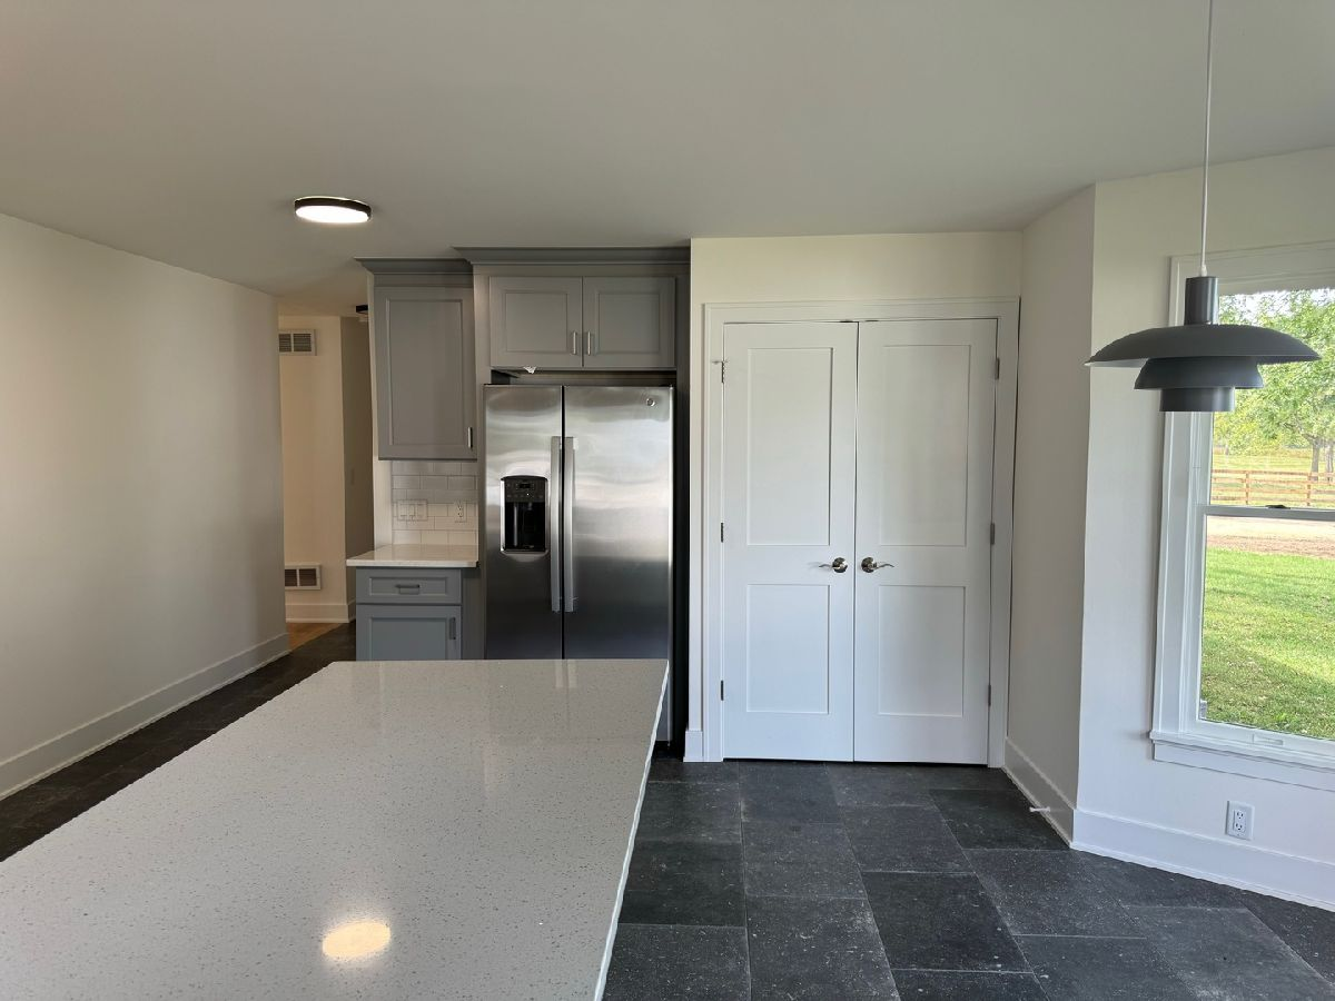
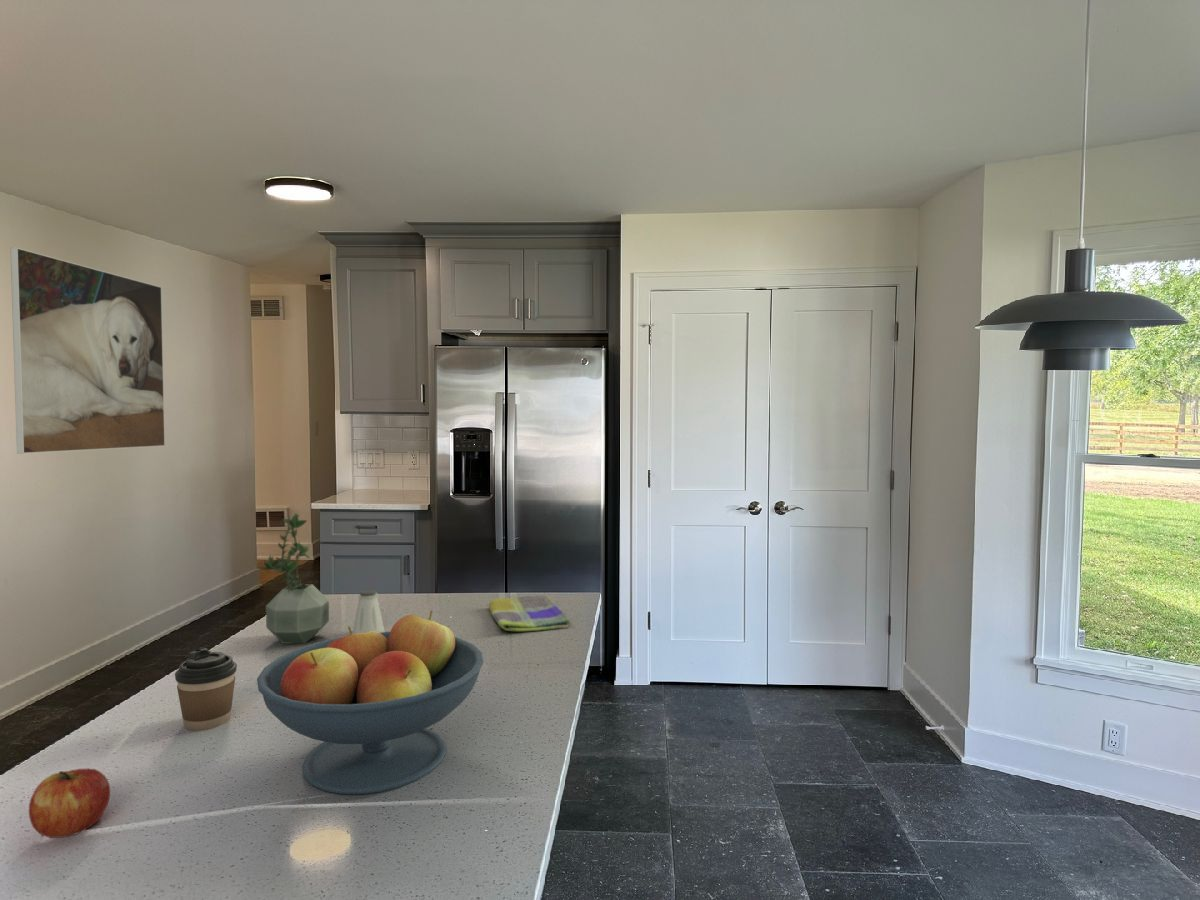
+ coffee cup (206, 687)
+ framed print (98, 360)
+ apple (70, 798)
+ potted plant (293, 578)
+ saltshaker (368, 612)
+ dish towel (527, 612)
+ fruit bowl (375, 694)
